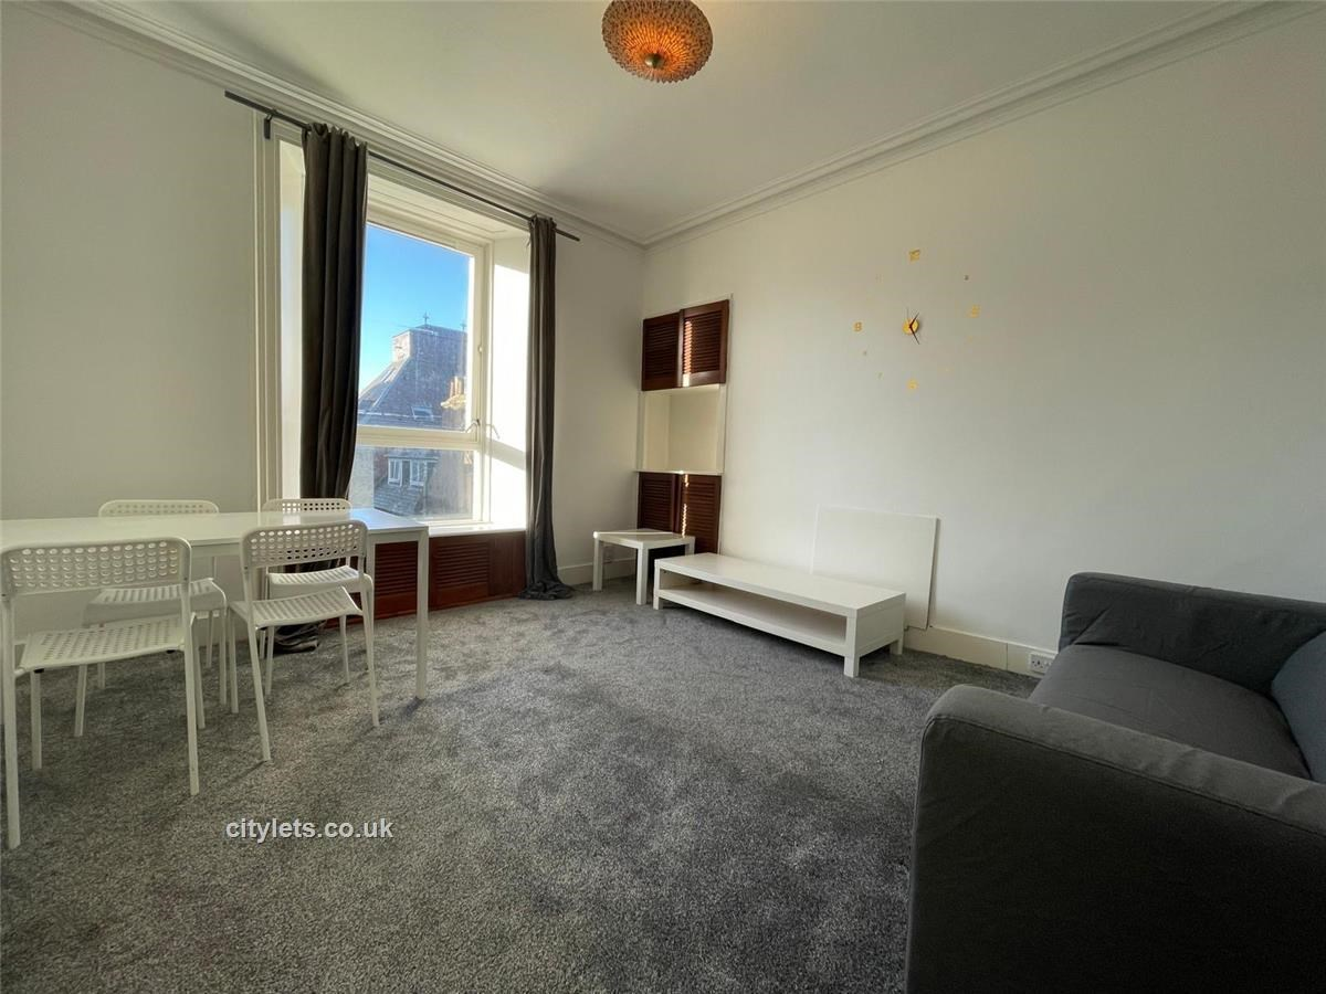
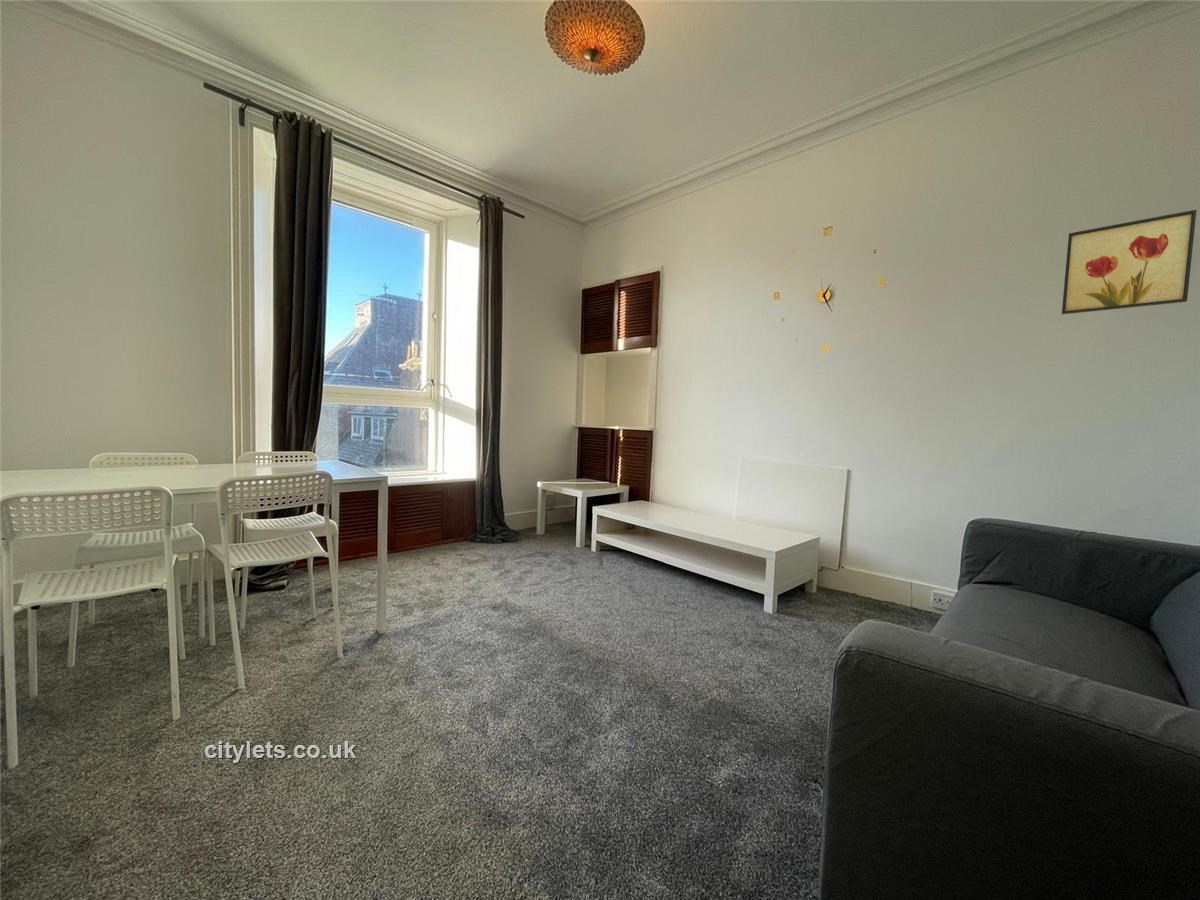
+ wall art (1124, 266)
